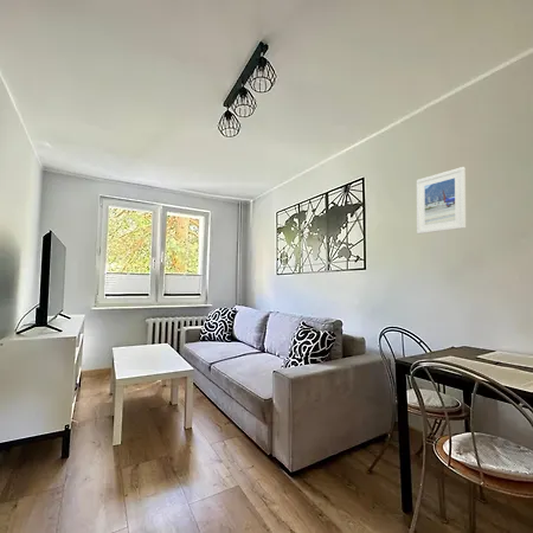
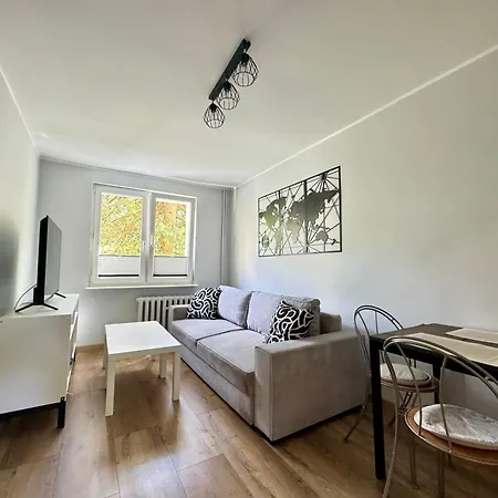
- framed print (439, 201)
